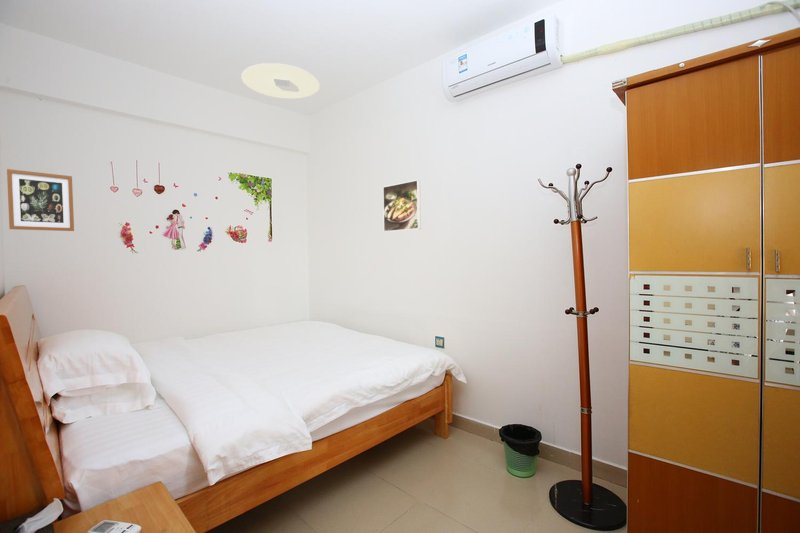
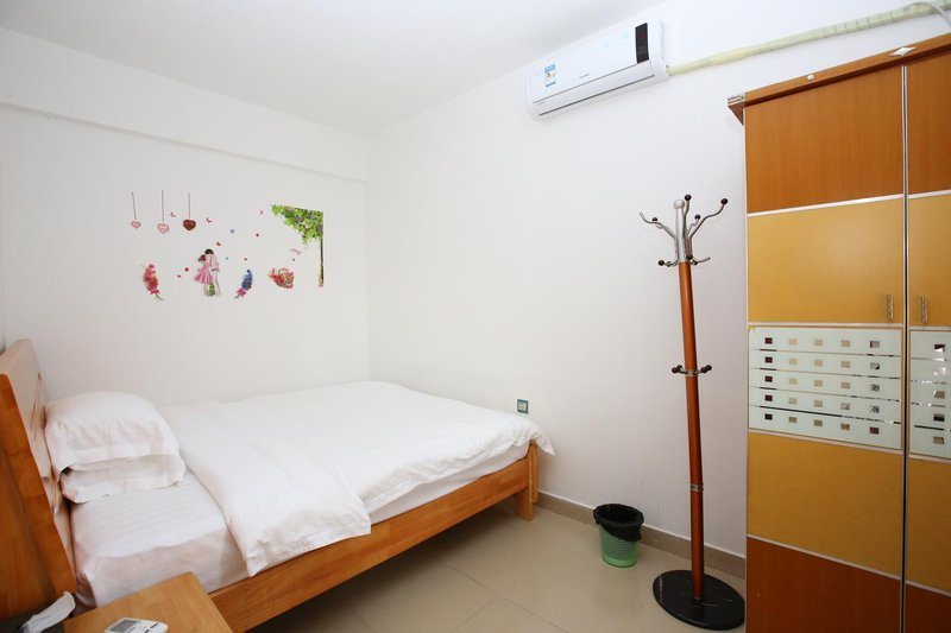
- ceiling light (281, 79)
- wall art (42, 201)
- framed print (401, 207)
